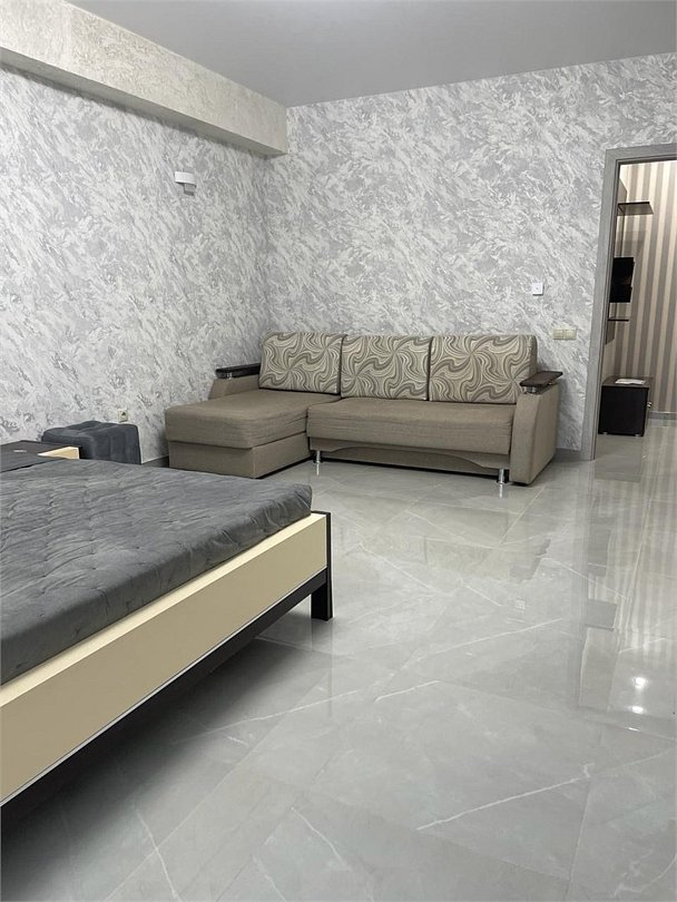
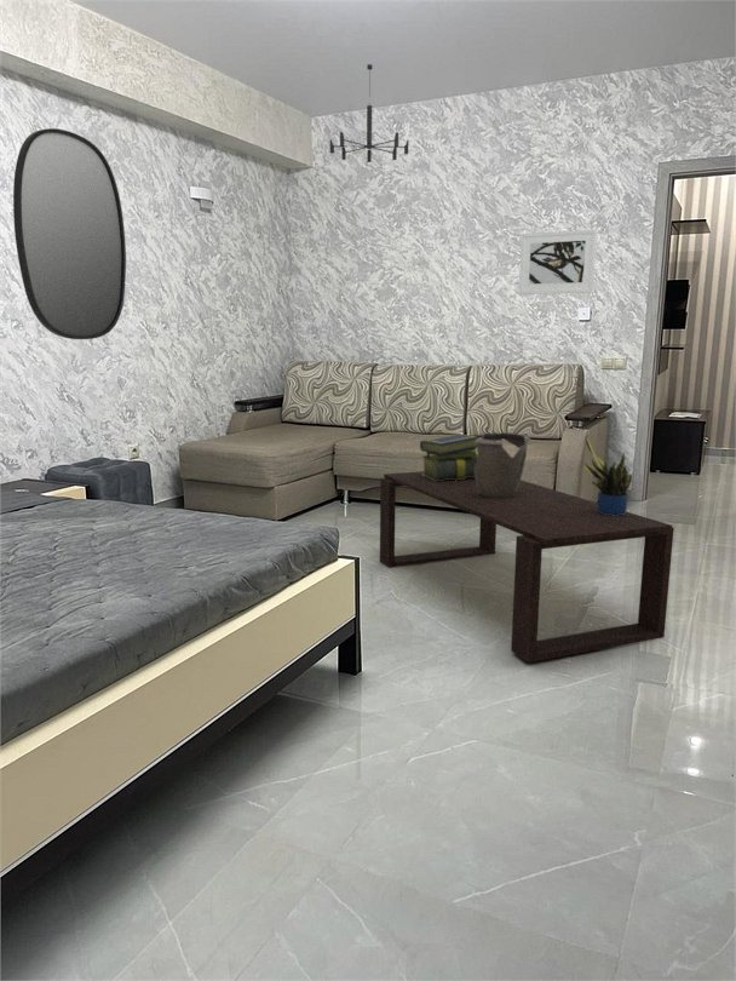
+ home mirror (74, 237)
+ chandelier (369, 109)
+ stack of books (452, 455)
+ decorative bowl (500, 464)
+ potted plant (604, 475)
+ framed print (556, 263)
+ coffee table (494, 545)
